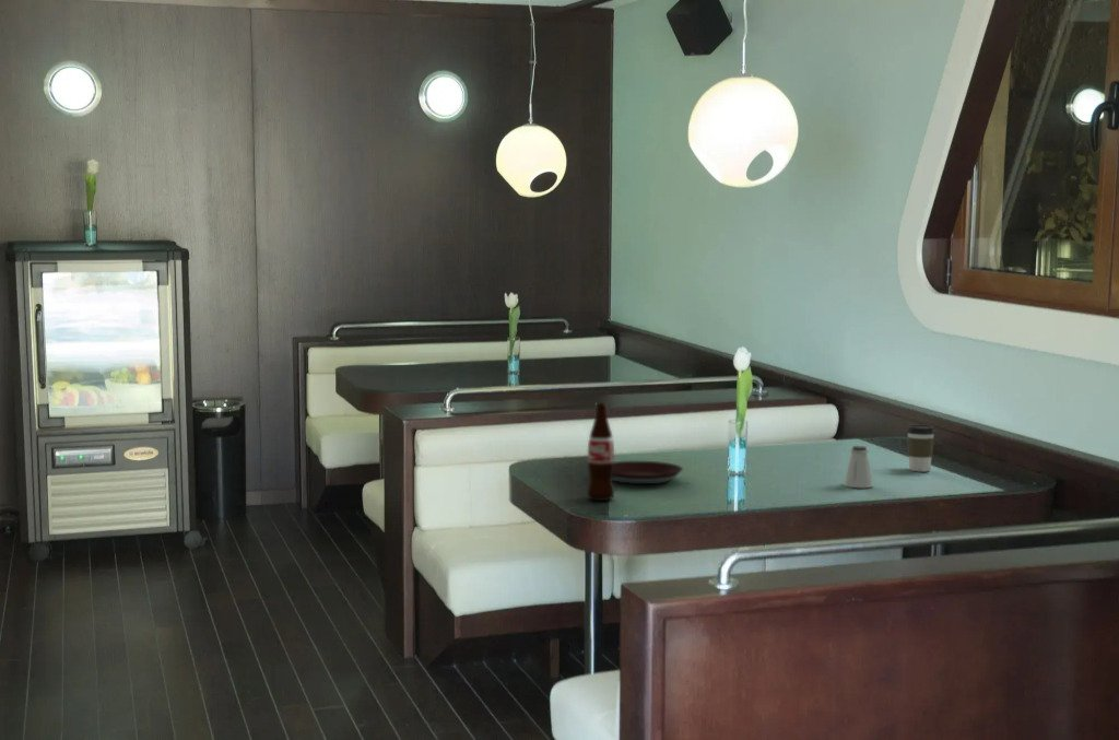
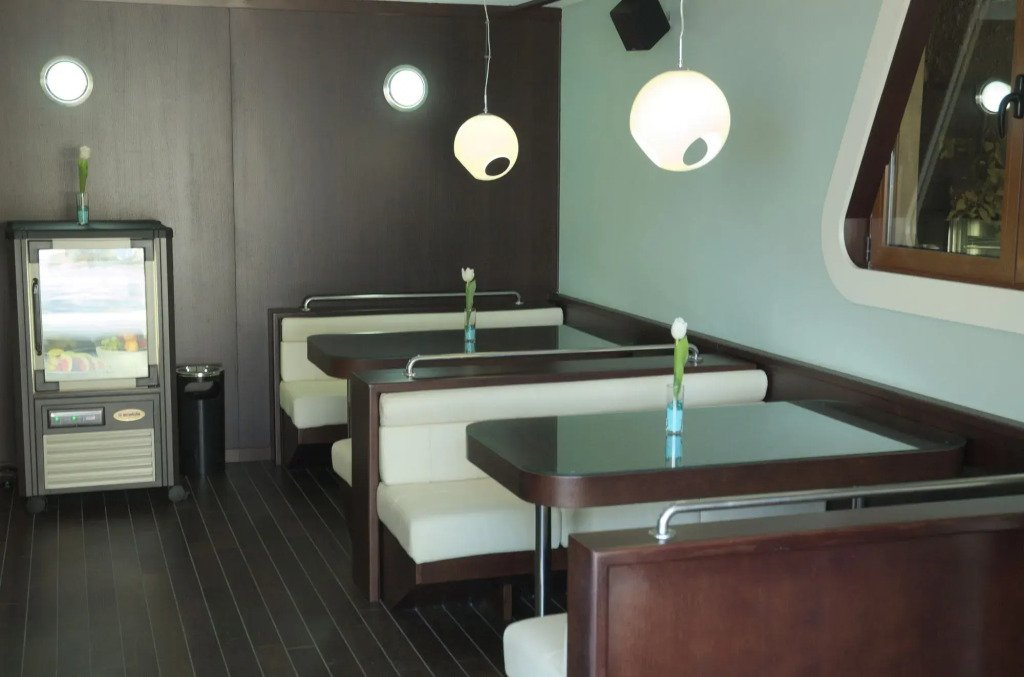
- plate (640, 473)
- saltshaker (859, 466)
- bottle (600, 450)
- coffee cup (920, 448)
